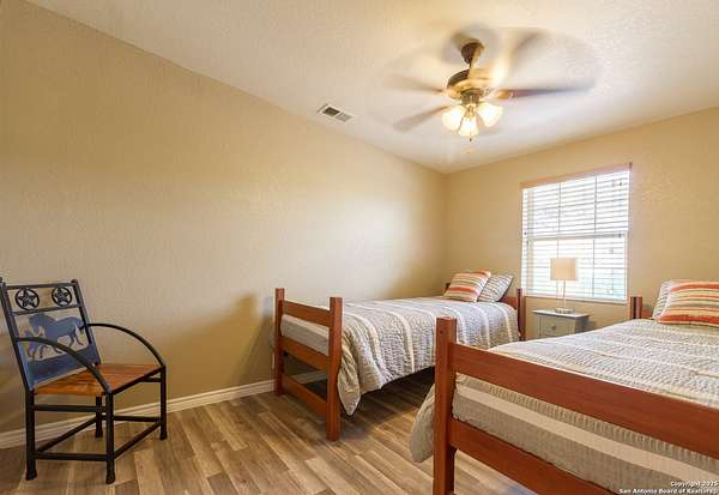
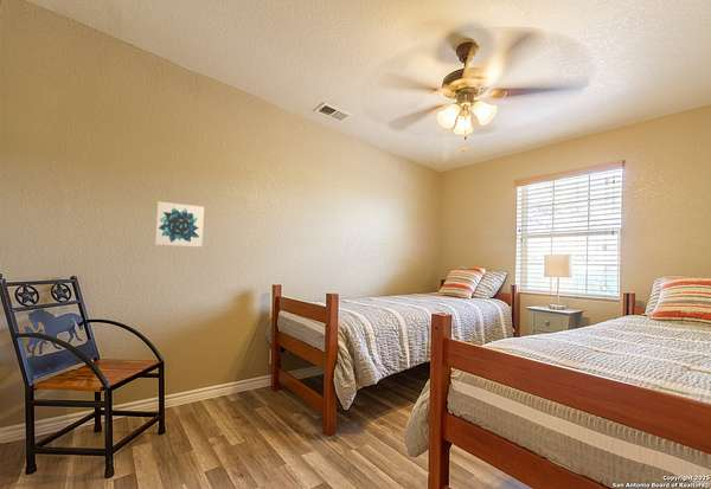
+ wall art (180, 225)
